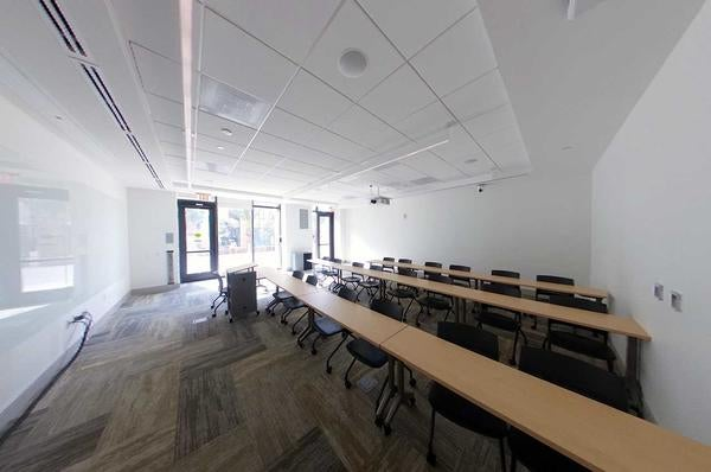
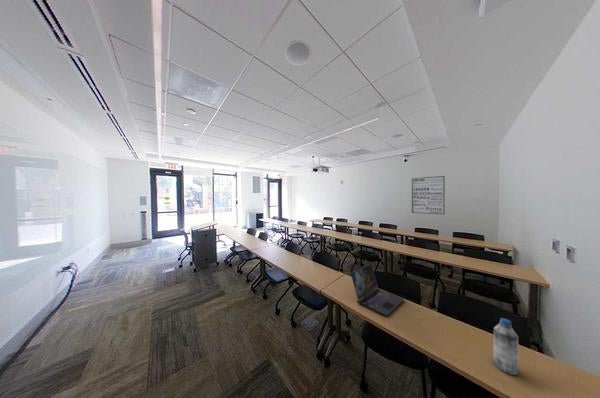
+ laptop (377, 286)
+ wall art (427, 195)
+ water bottle (505, 344)
